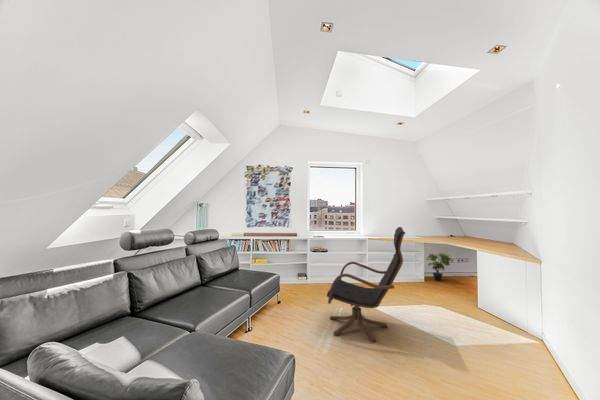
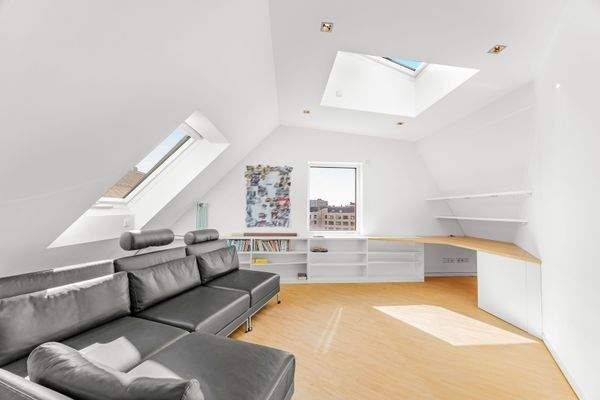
- lounge chair (364, 280)
- potted plant (439, 265)
